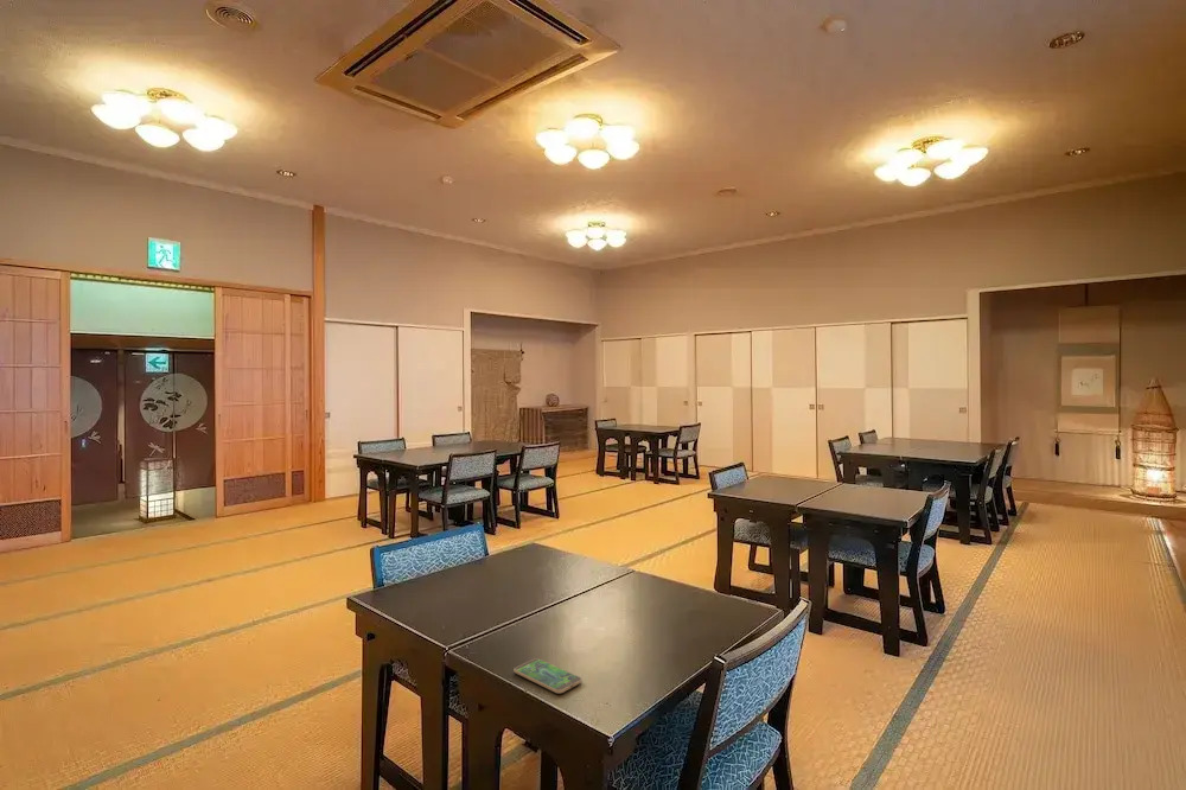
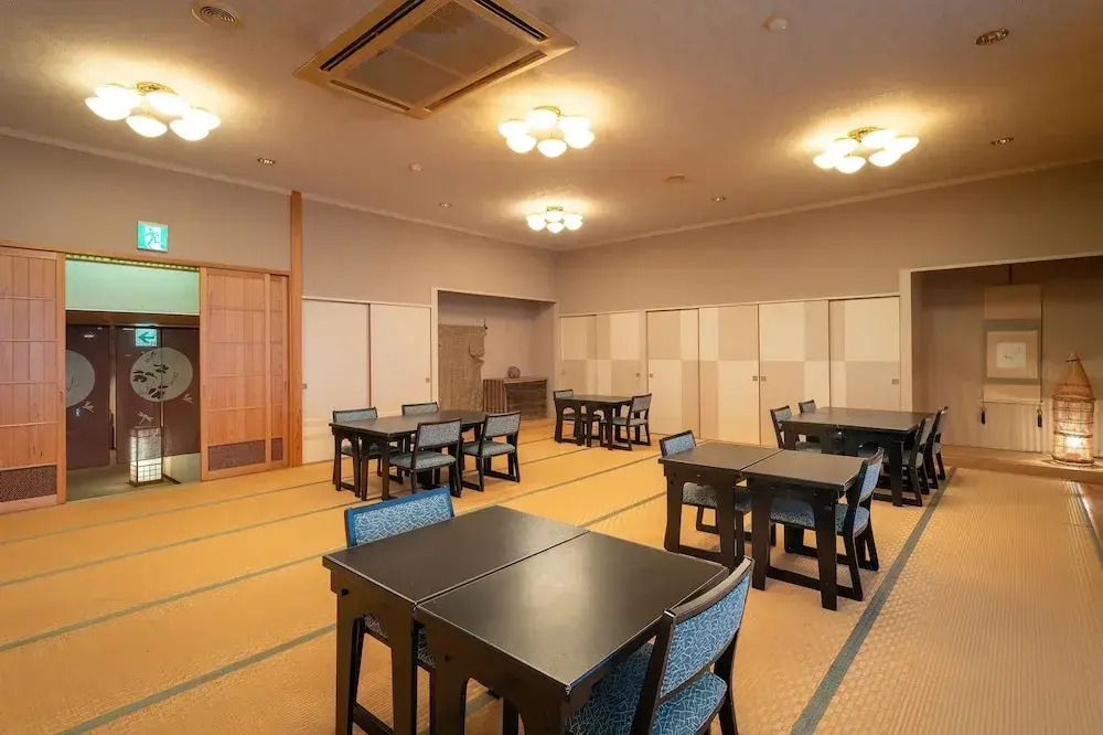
- smartphone (547, 675)
